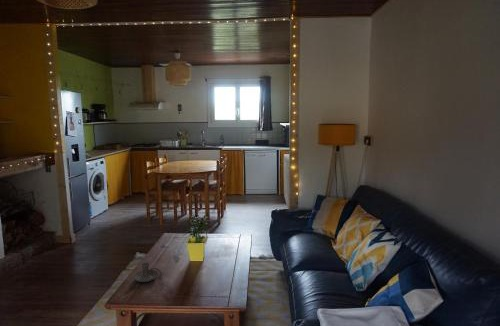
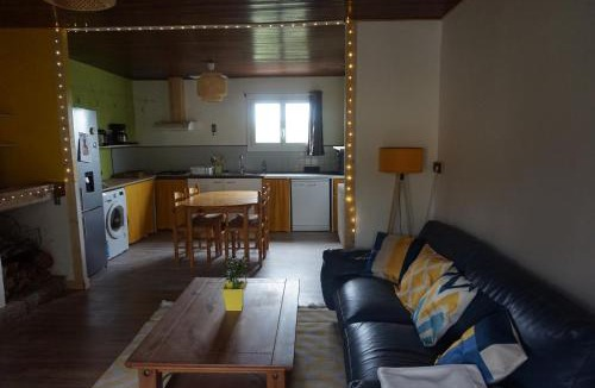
- candle holder (148, 271)
